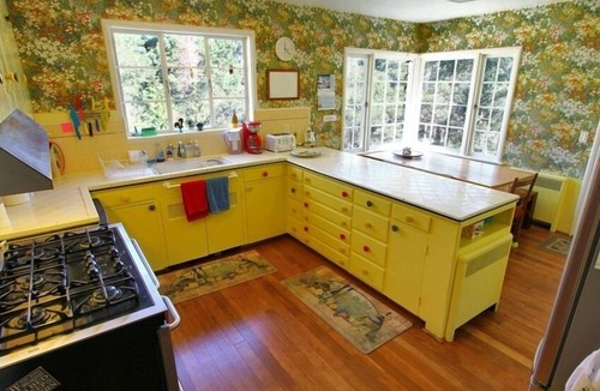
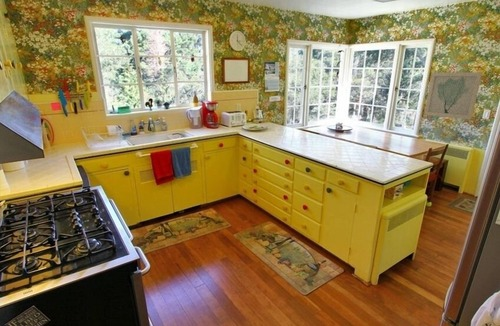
+ wall art (450, 95)
